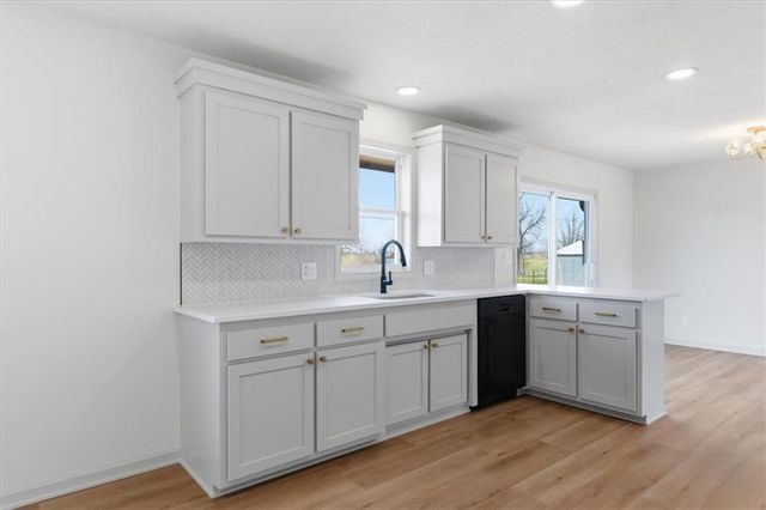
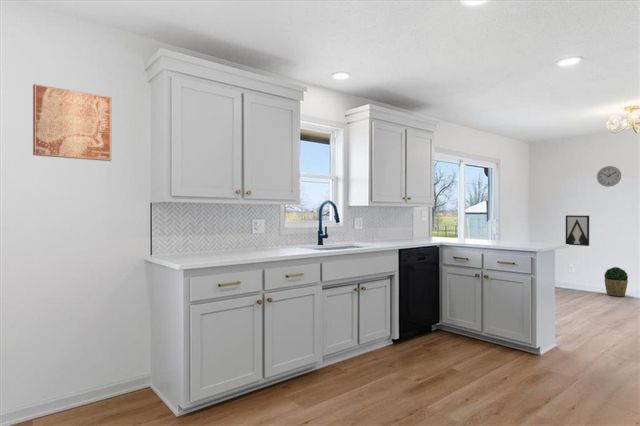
+ wall clock (608, 176)
+ potted plant (615, 281)
+ wall art (74, 124)
+ wall art (577, 230)
